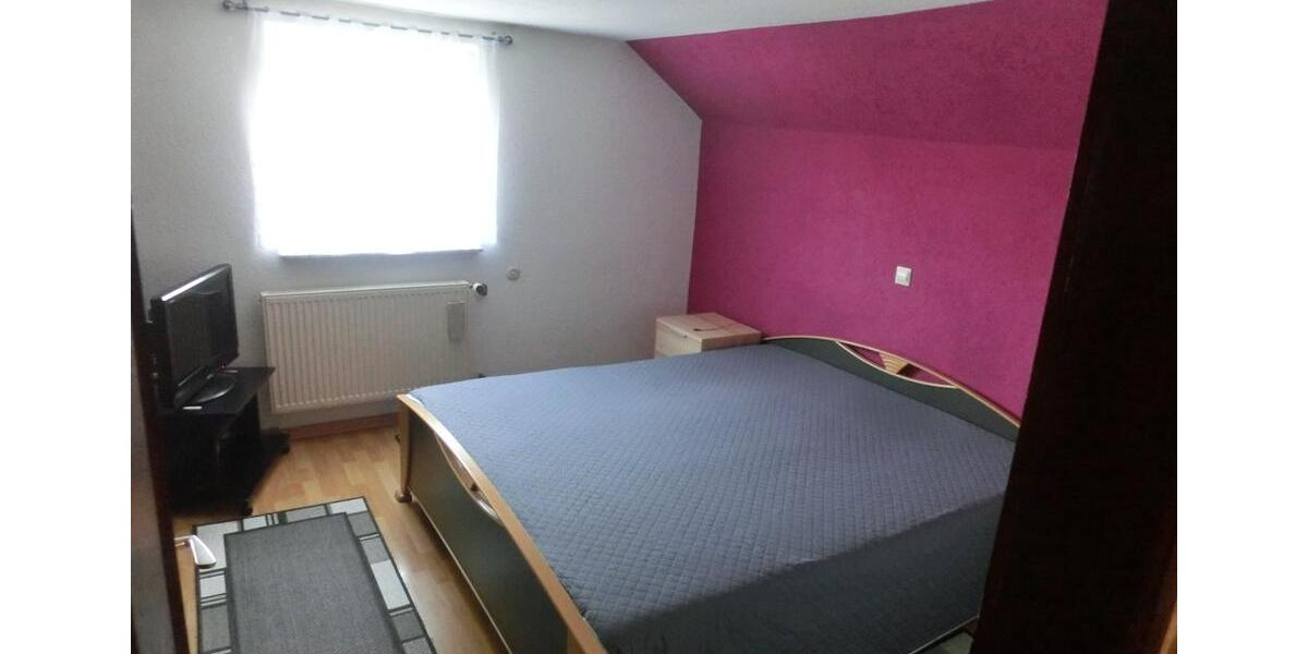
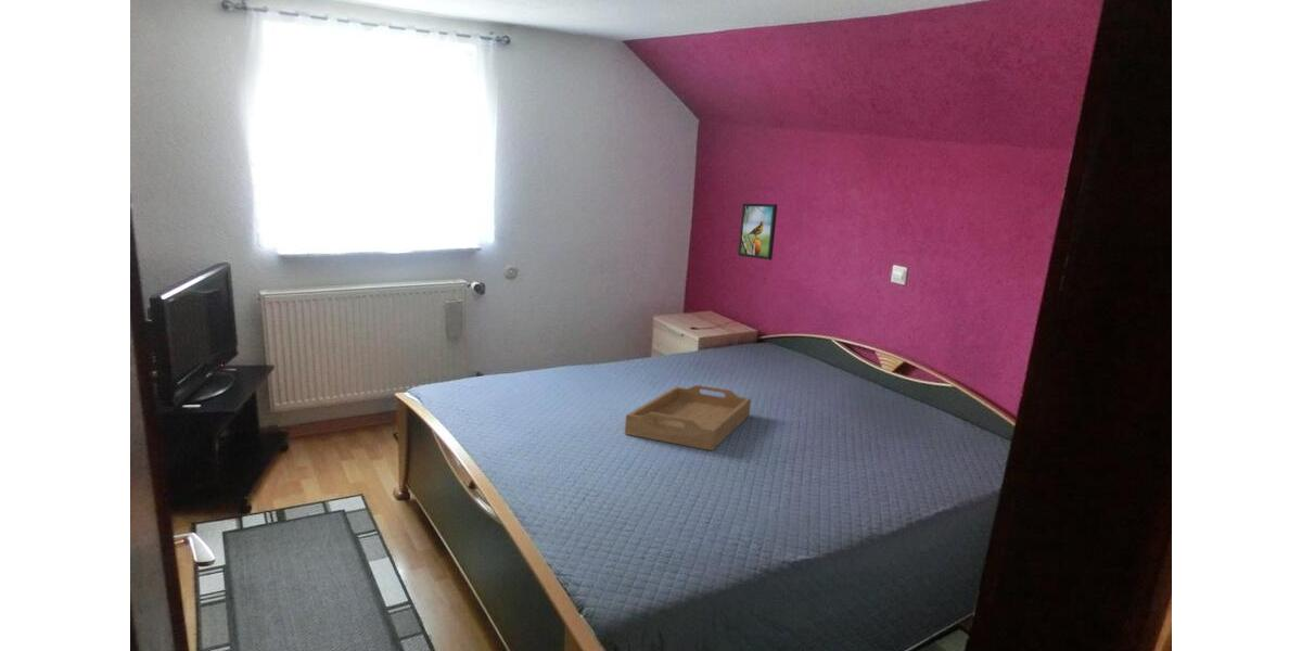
+ serving tray (692, 412)
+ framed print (756, 230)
